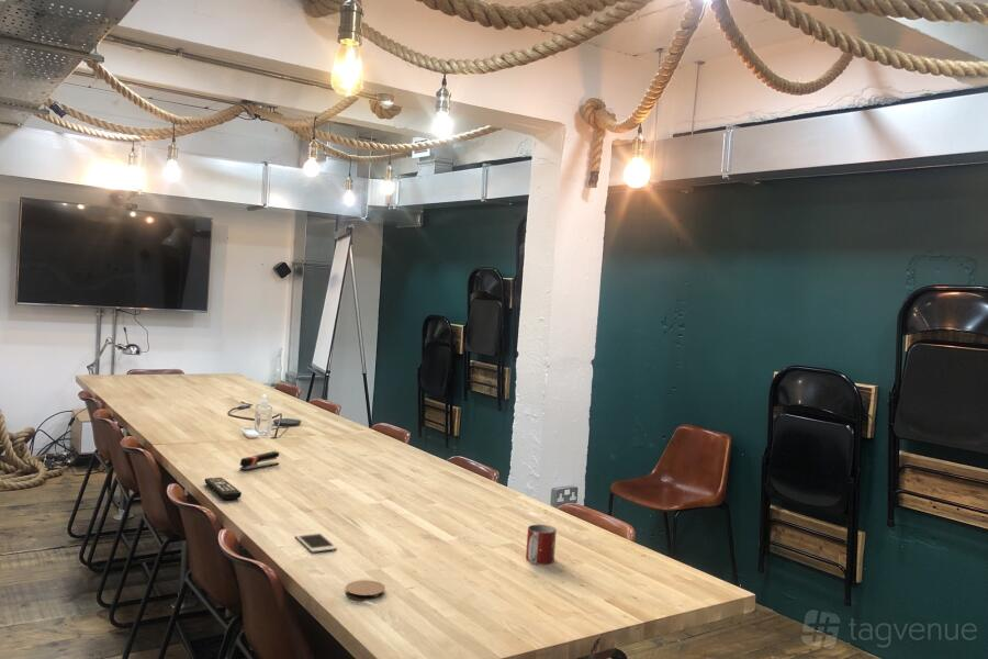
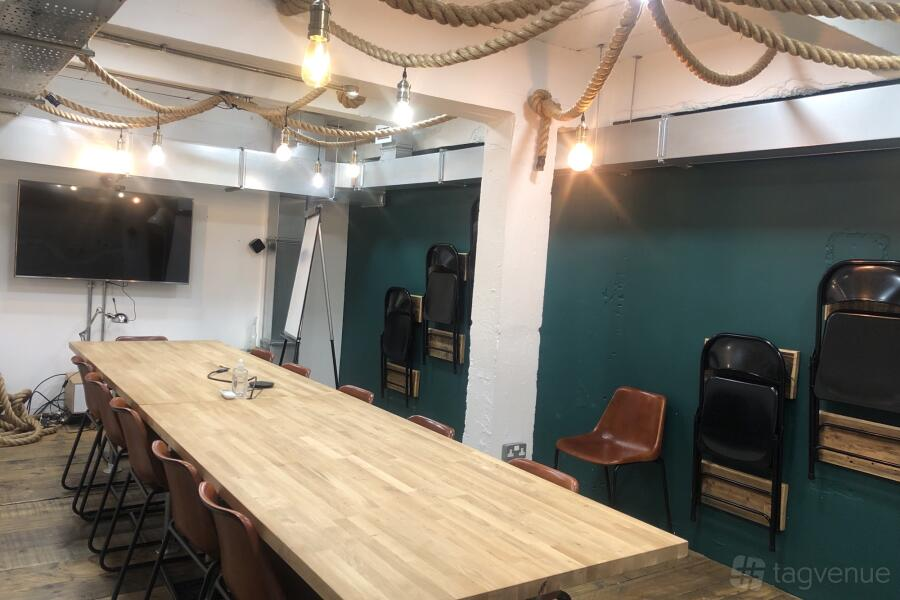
- coaster (364, 590)
- mug (538, 545)
- stapler (259, 460)
- remote control (222, 488)
- cell phone (315, 541)
